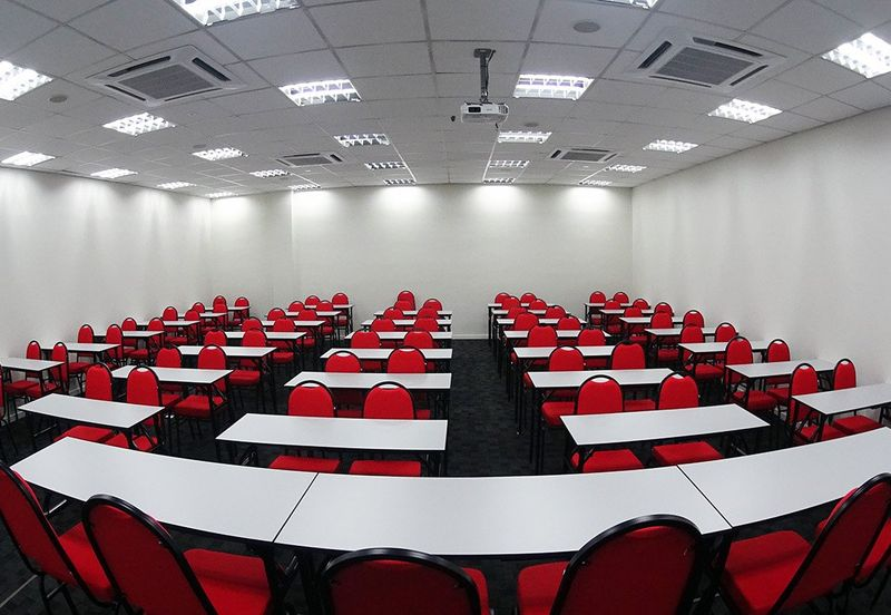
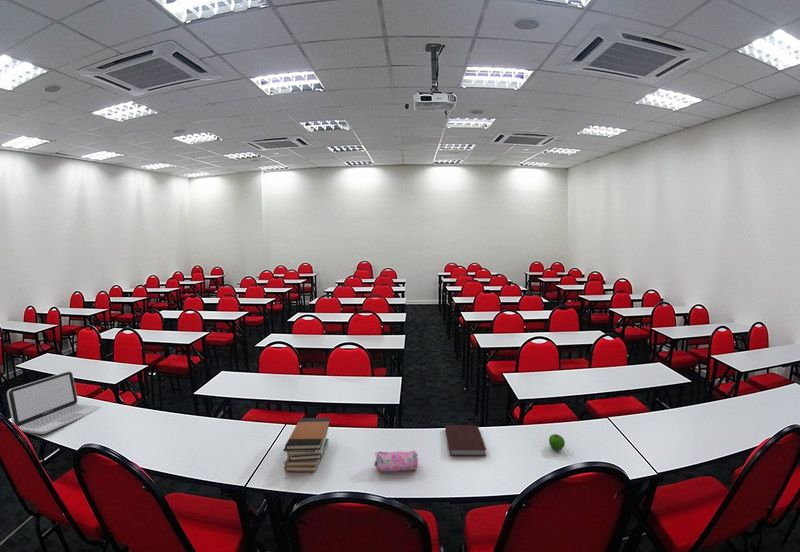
+ apple (556, 442)
+ pencil case (396, 460)
+ book stack (308, 442)
+ laptop (58, 399)
+ notebook (464, 439)
